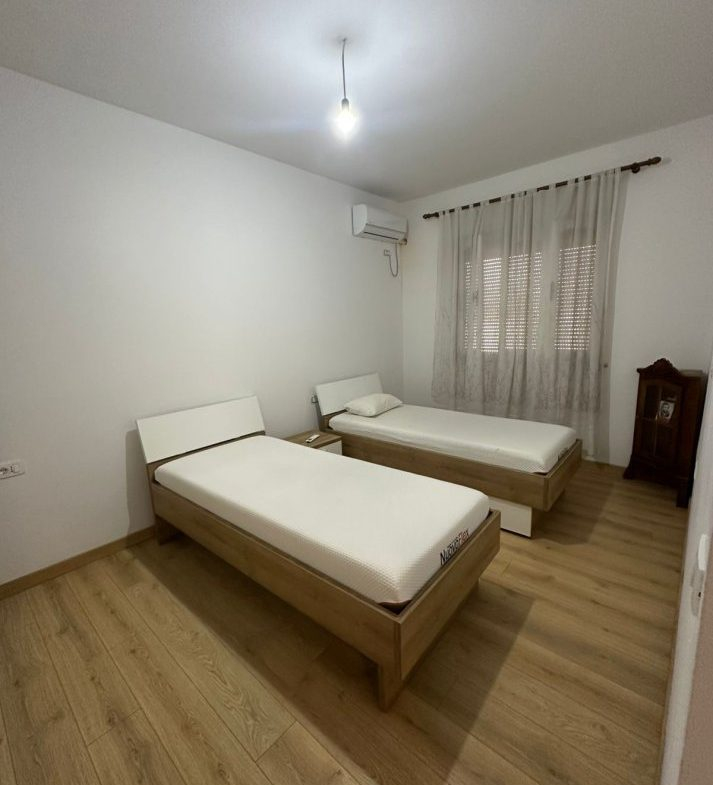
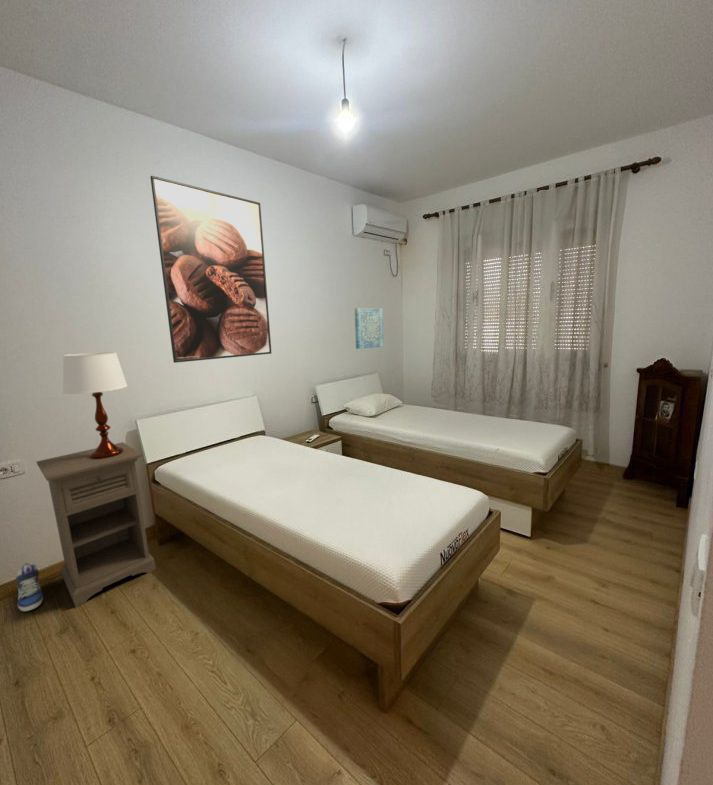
+ nightstand (100, 518)
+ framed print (219, 277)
+ wall art (369, 328)
+ sneaker (27, 583)
+ table lamp (99, 404)
